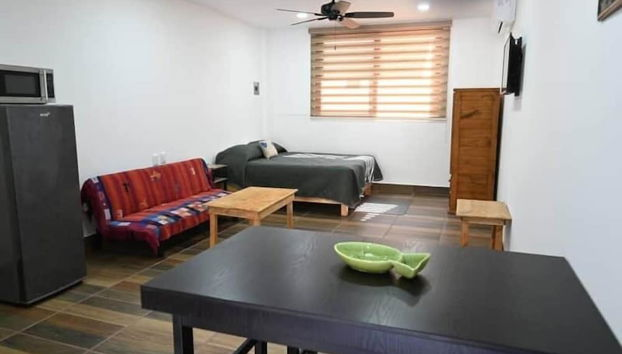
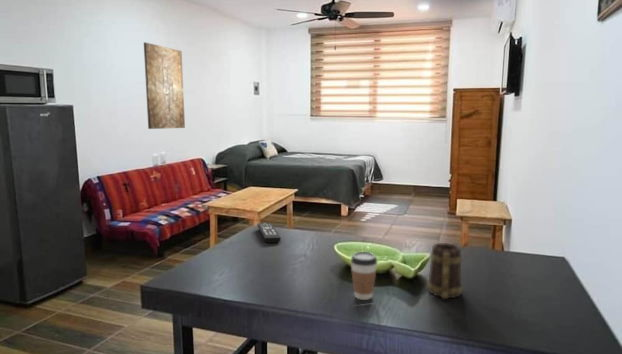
+ remote control (268, 232)
+ coffee cup (363, 276)
+ mug (445, 271)
+ wall art (165, 88)
